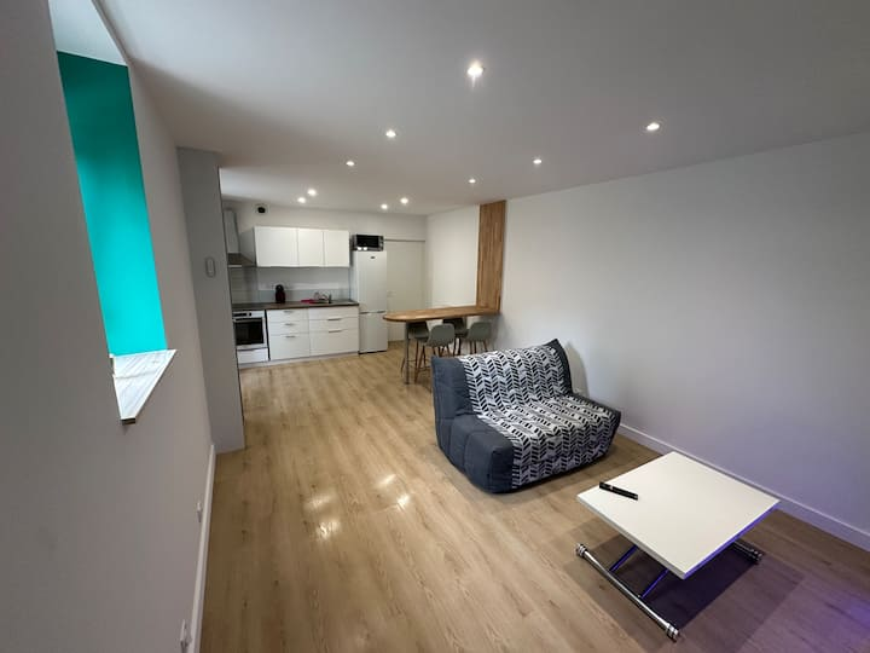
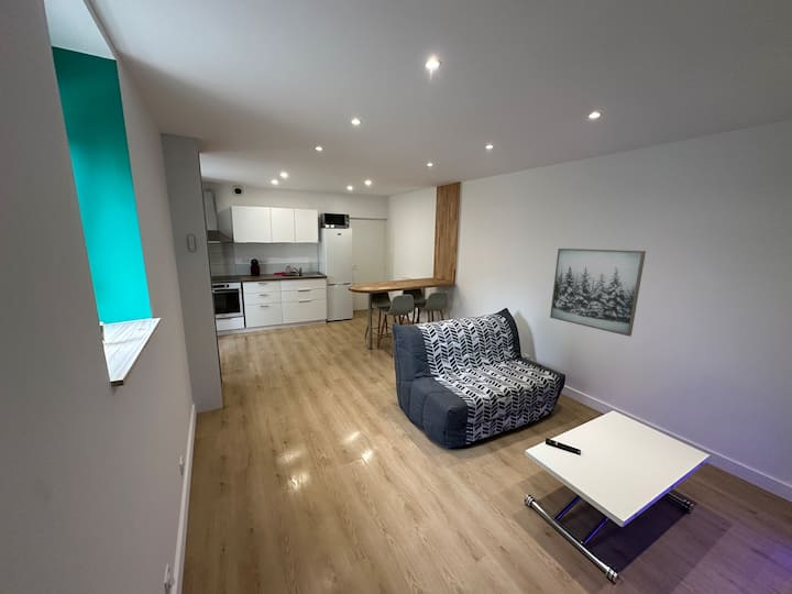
+ wall art (592, 288)
